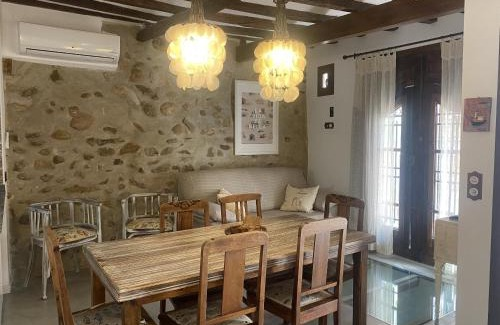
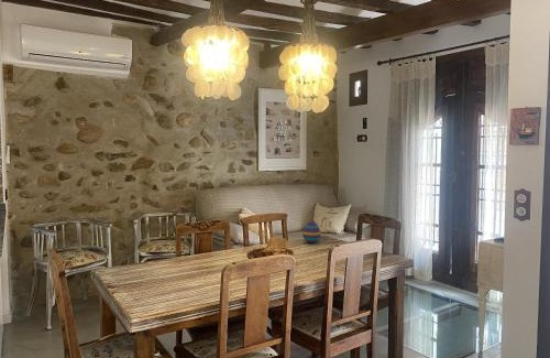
+ decorative egg (311, 231)
